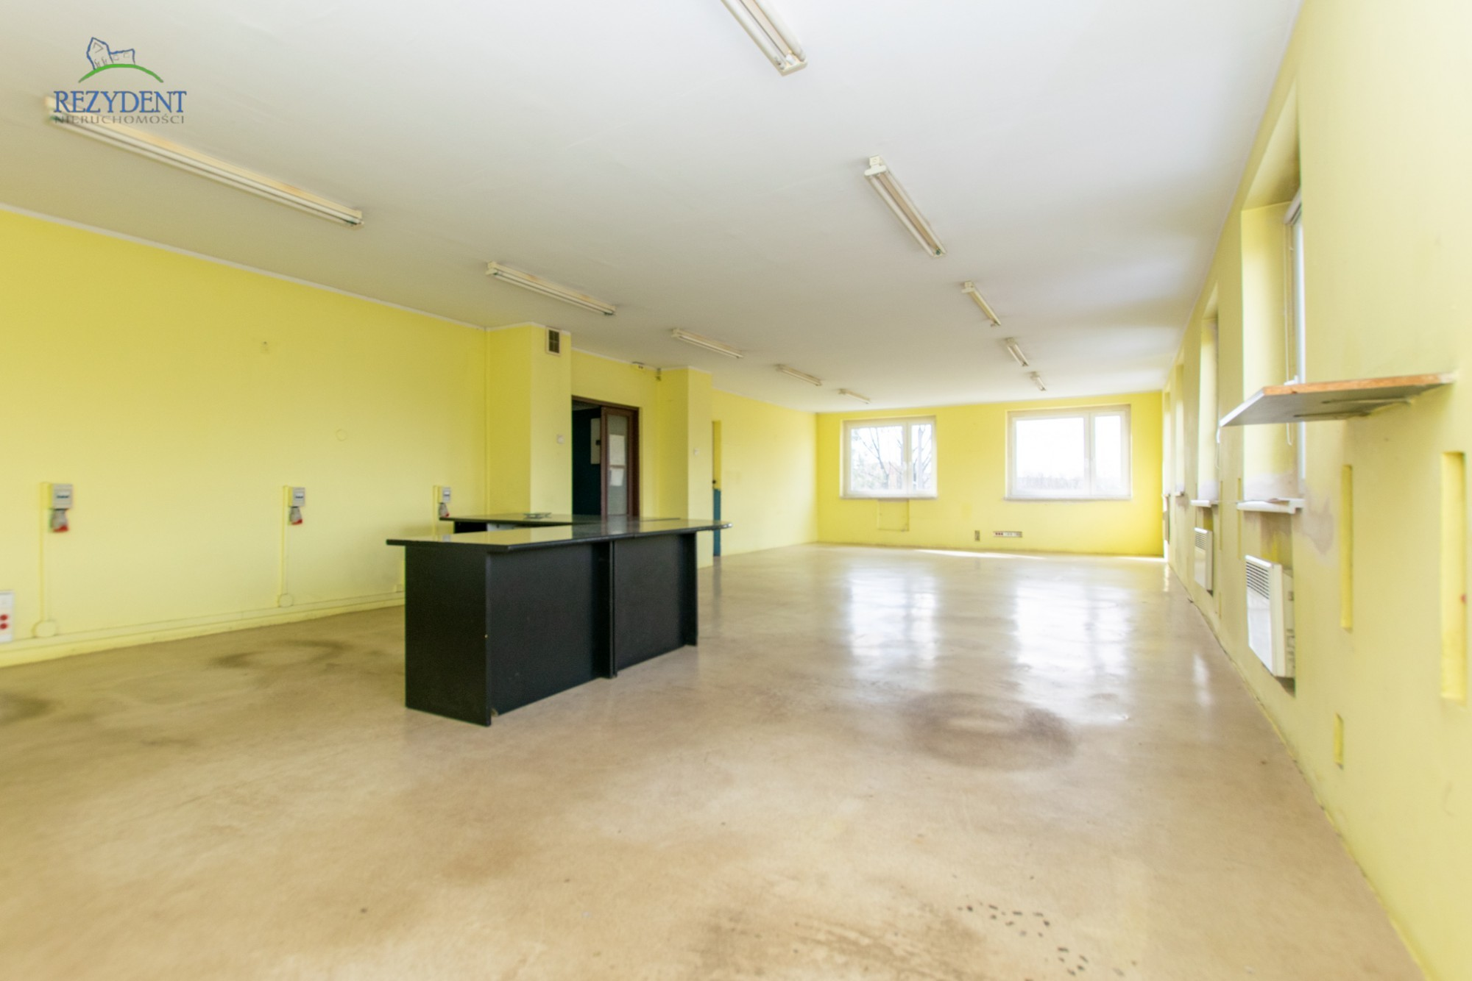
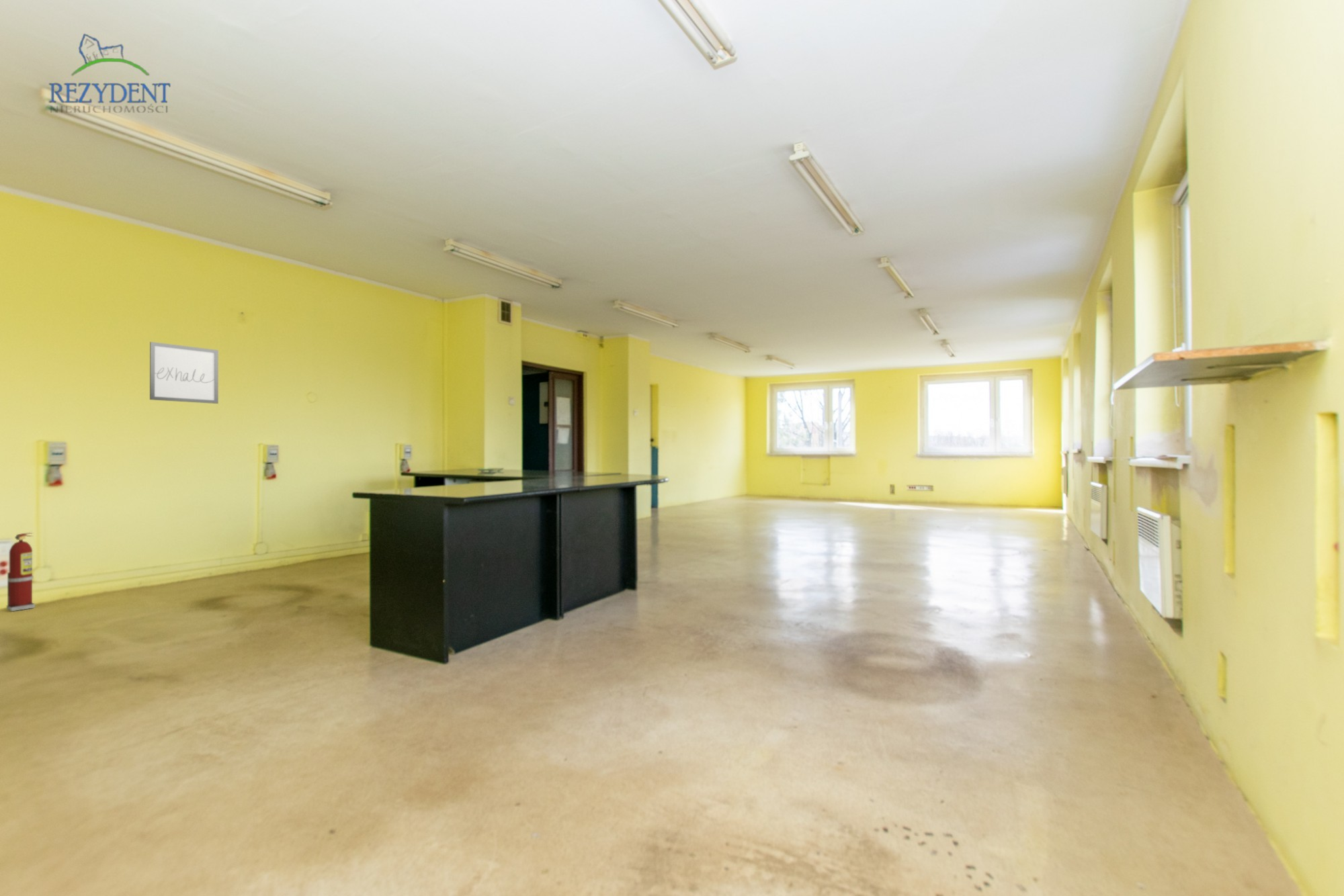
+ fire extinguisher (22, 571)
+ wall art (185, 373)
